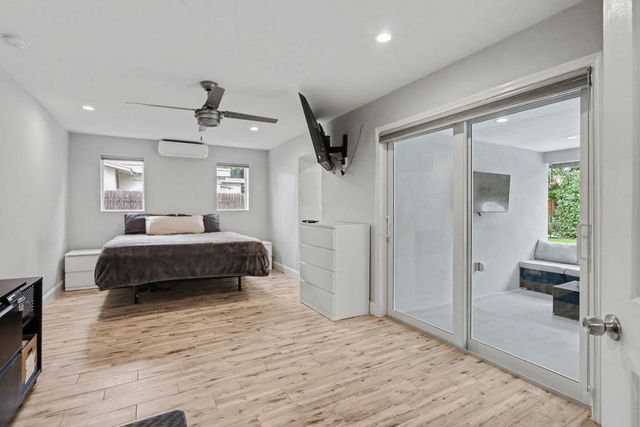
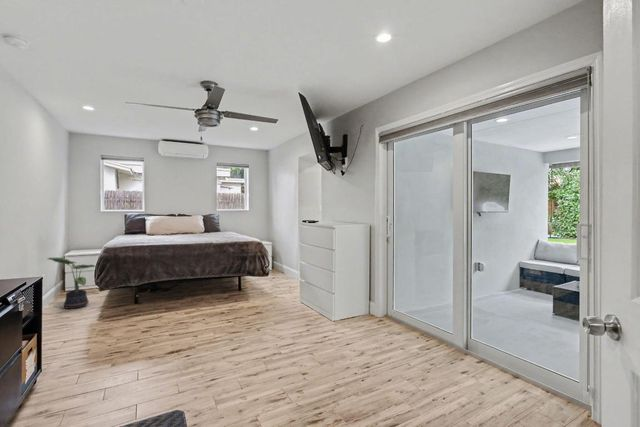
+ potted plant (75, 280)
